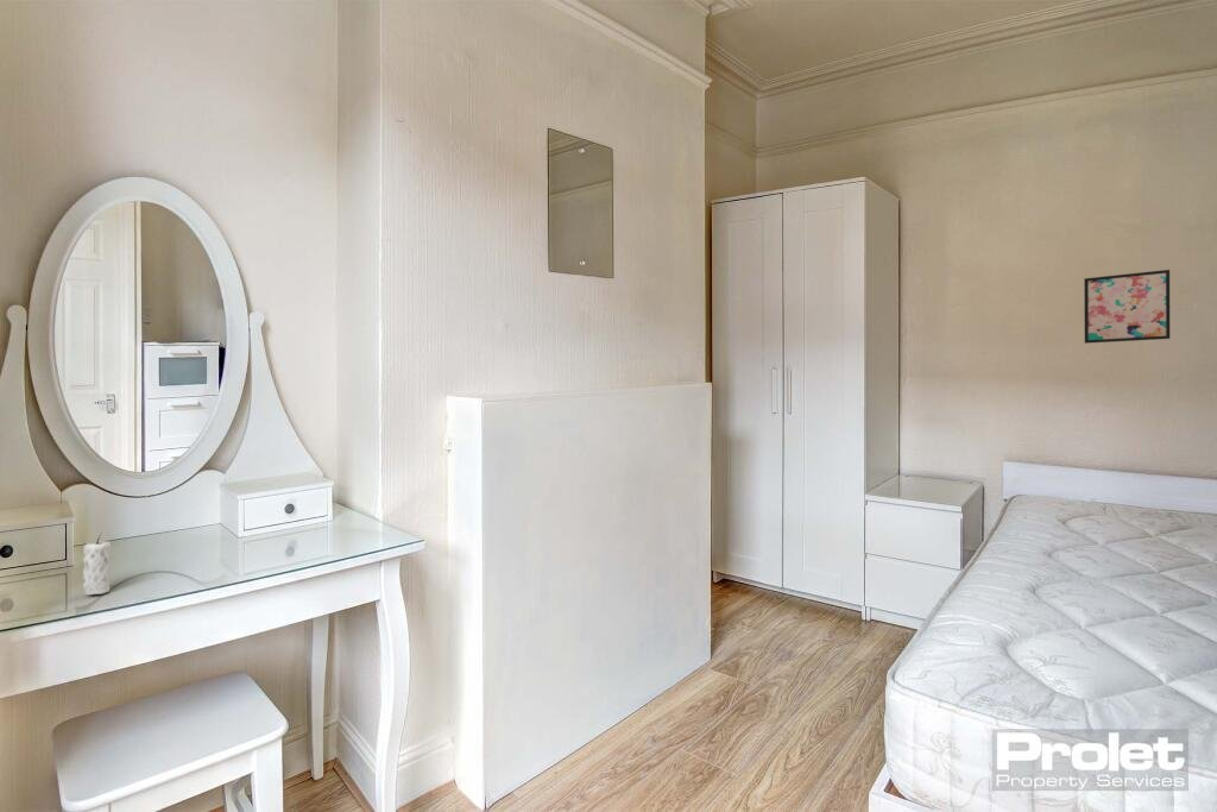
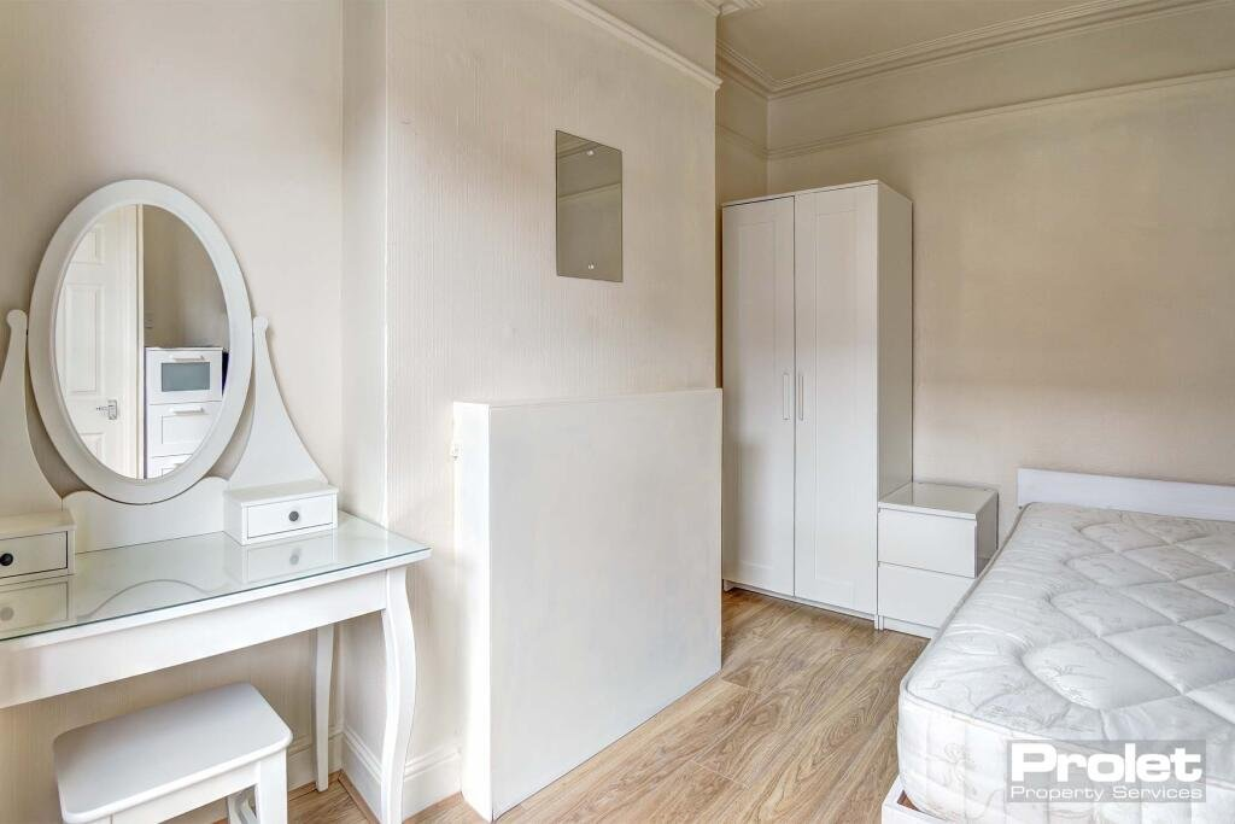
- candle (96, 562)
- wall art (1125, 307)
